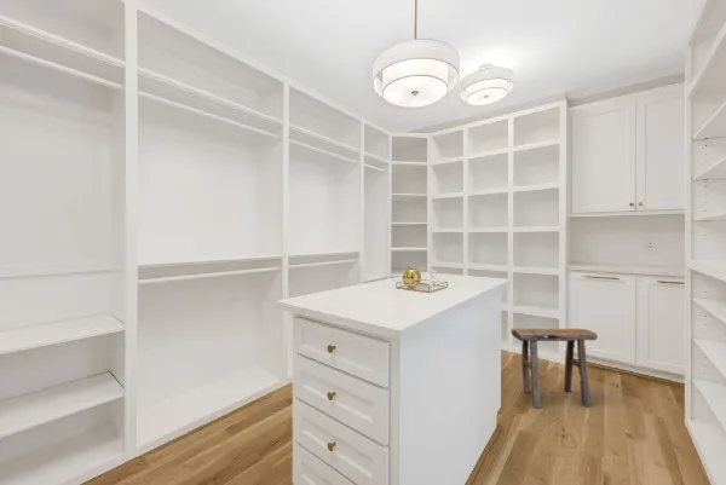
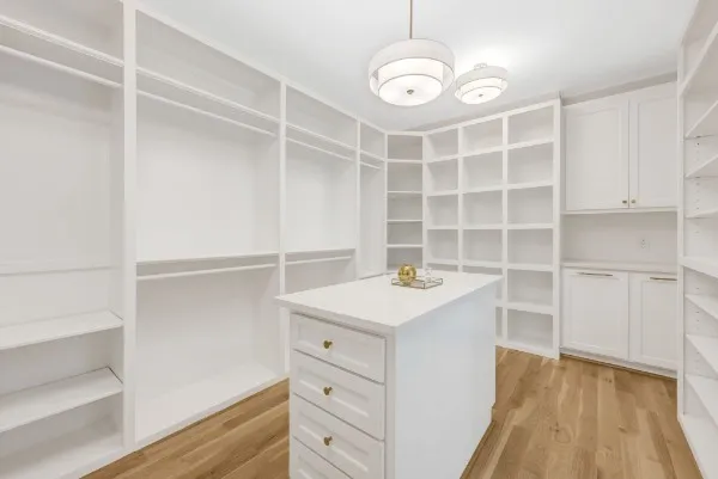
- stool (565, 364)
